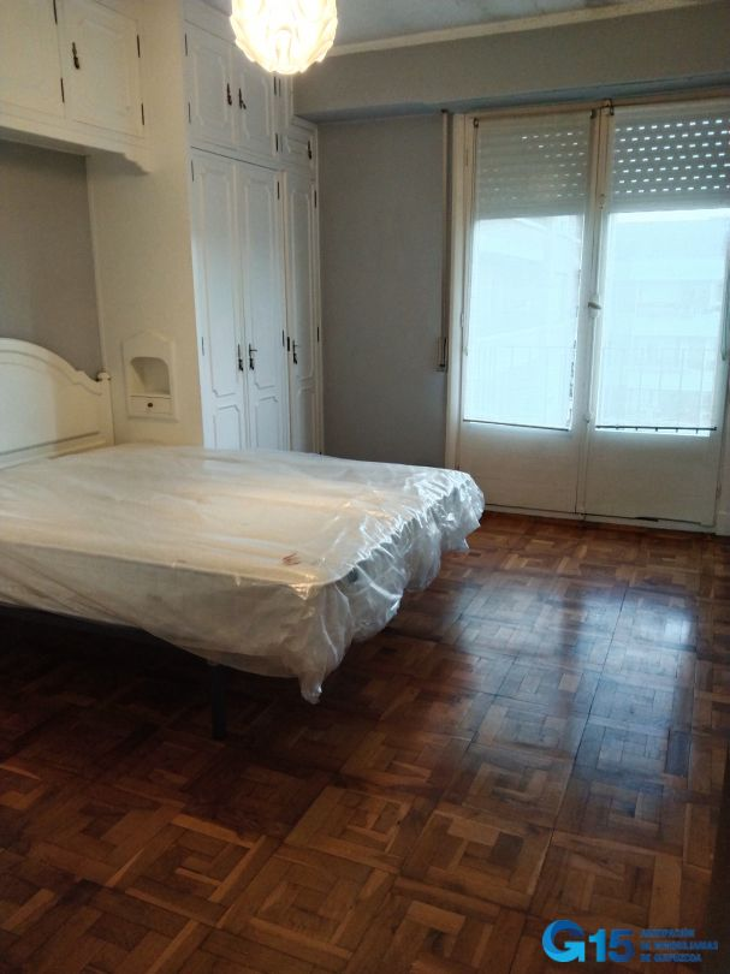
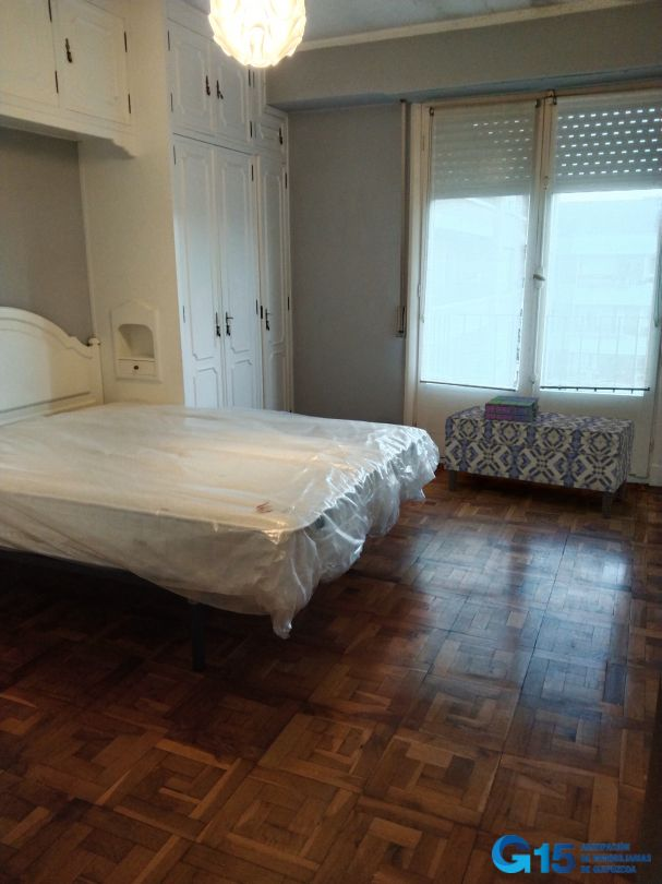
+ stack of books (511, 407)
+ bench (537, 456)
